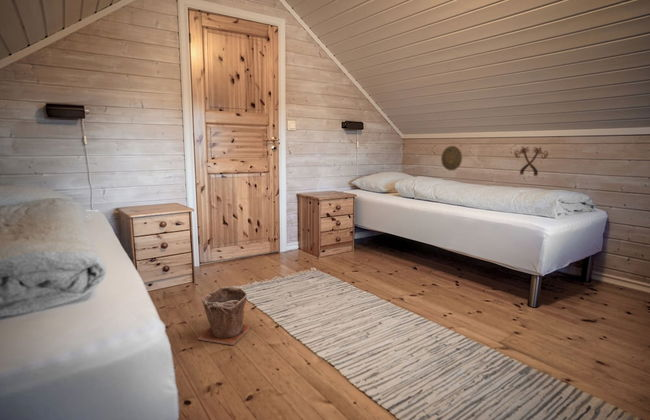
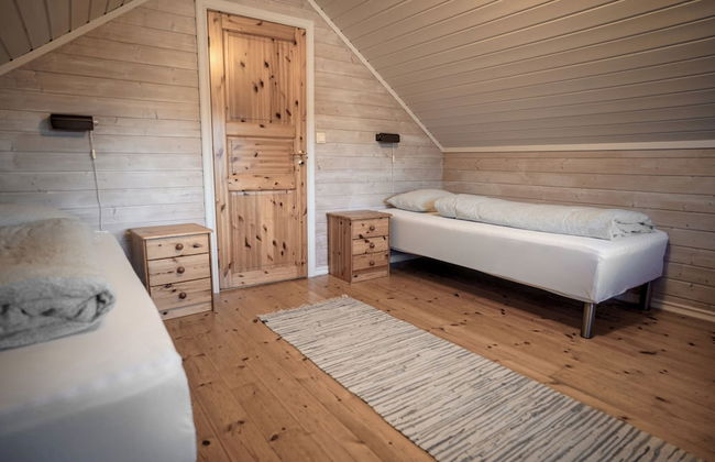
- plant pot (224, 313)
- decorative plate (450, 158)
- decorative ornament (530, 161)
